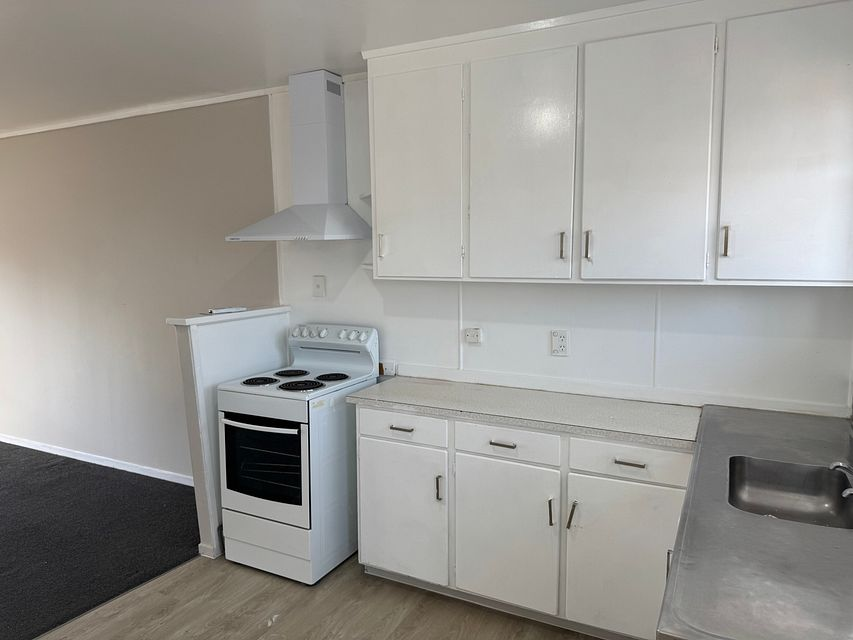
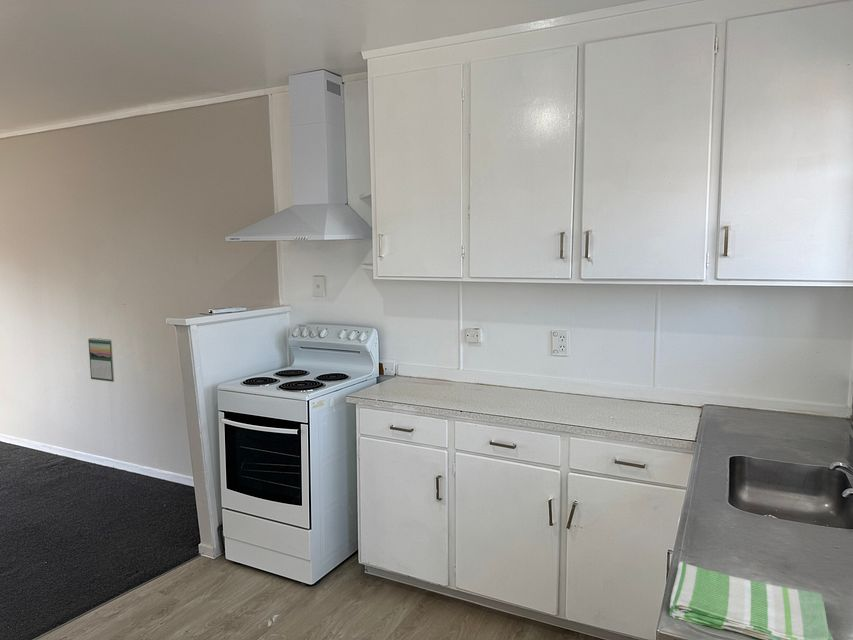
+ calendar (101, 359)
+ dish towel (746, 602)
